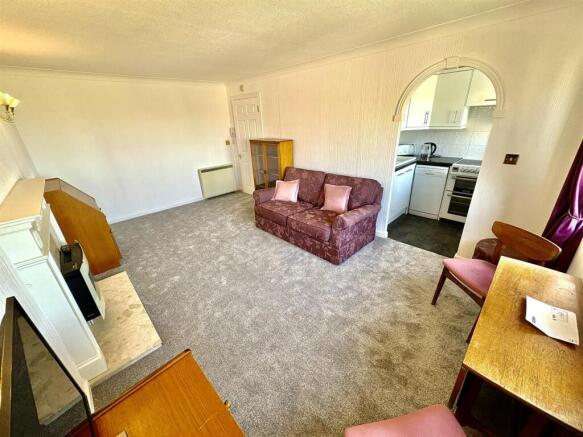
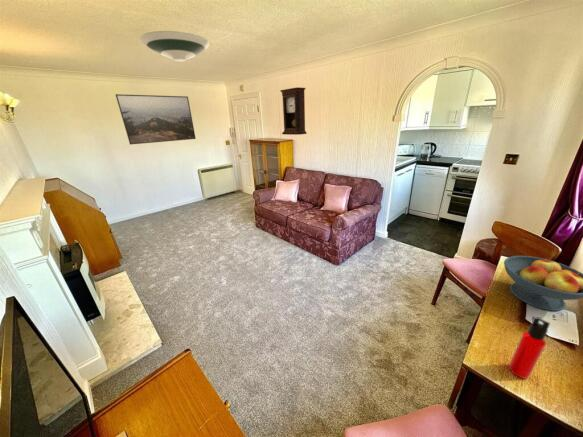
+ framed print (160, 119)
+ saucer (177, 51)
+ fruit bowl (543, 280)
+ pendulum clock (292, 112)
+ water bottle (530, 346)
